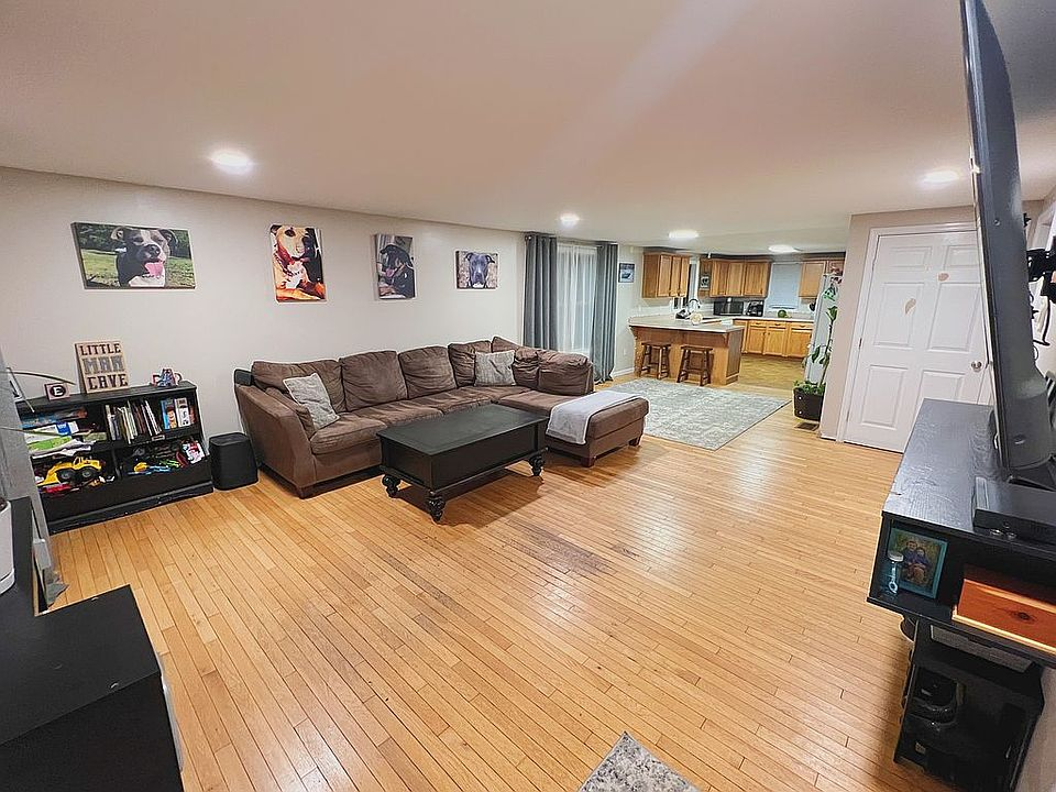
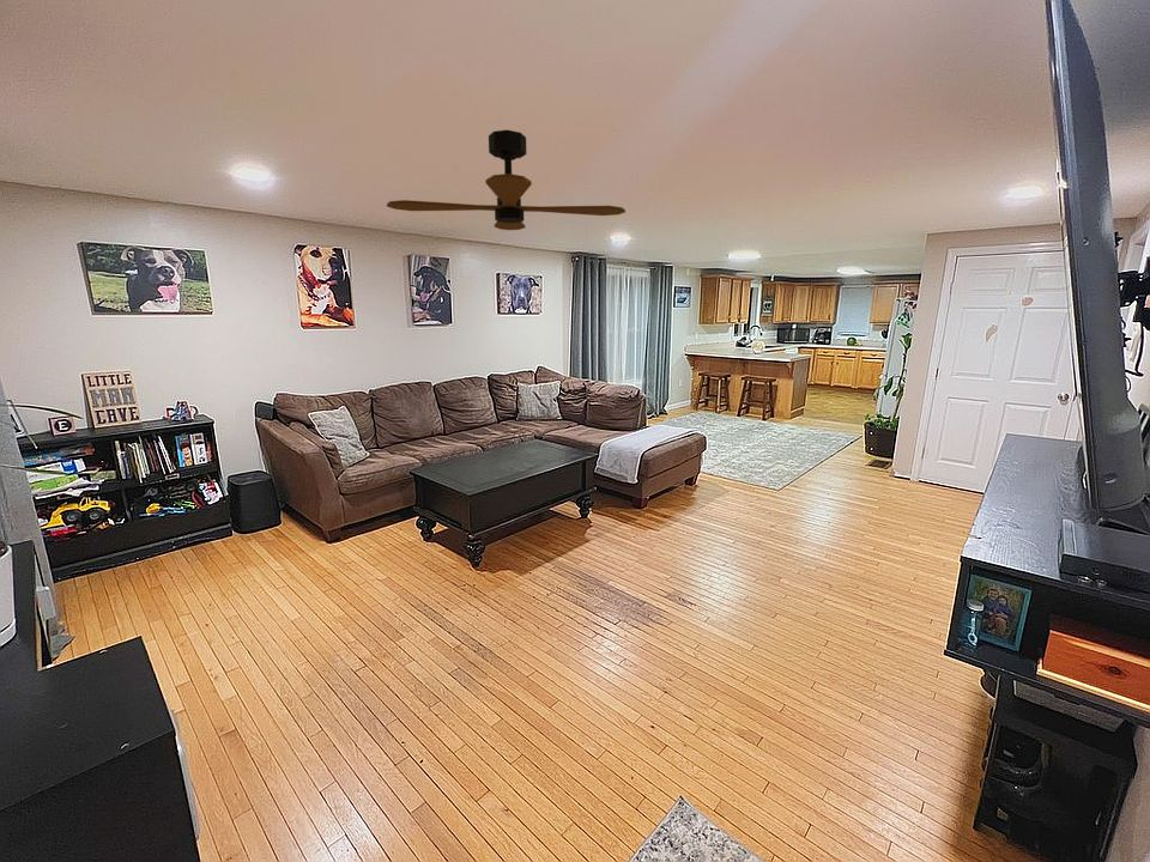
+ ceiling fan (508, 178)
